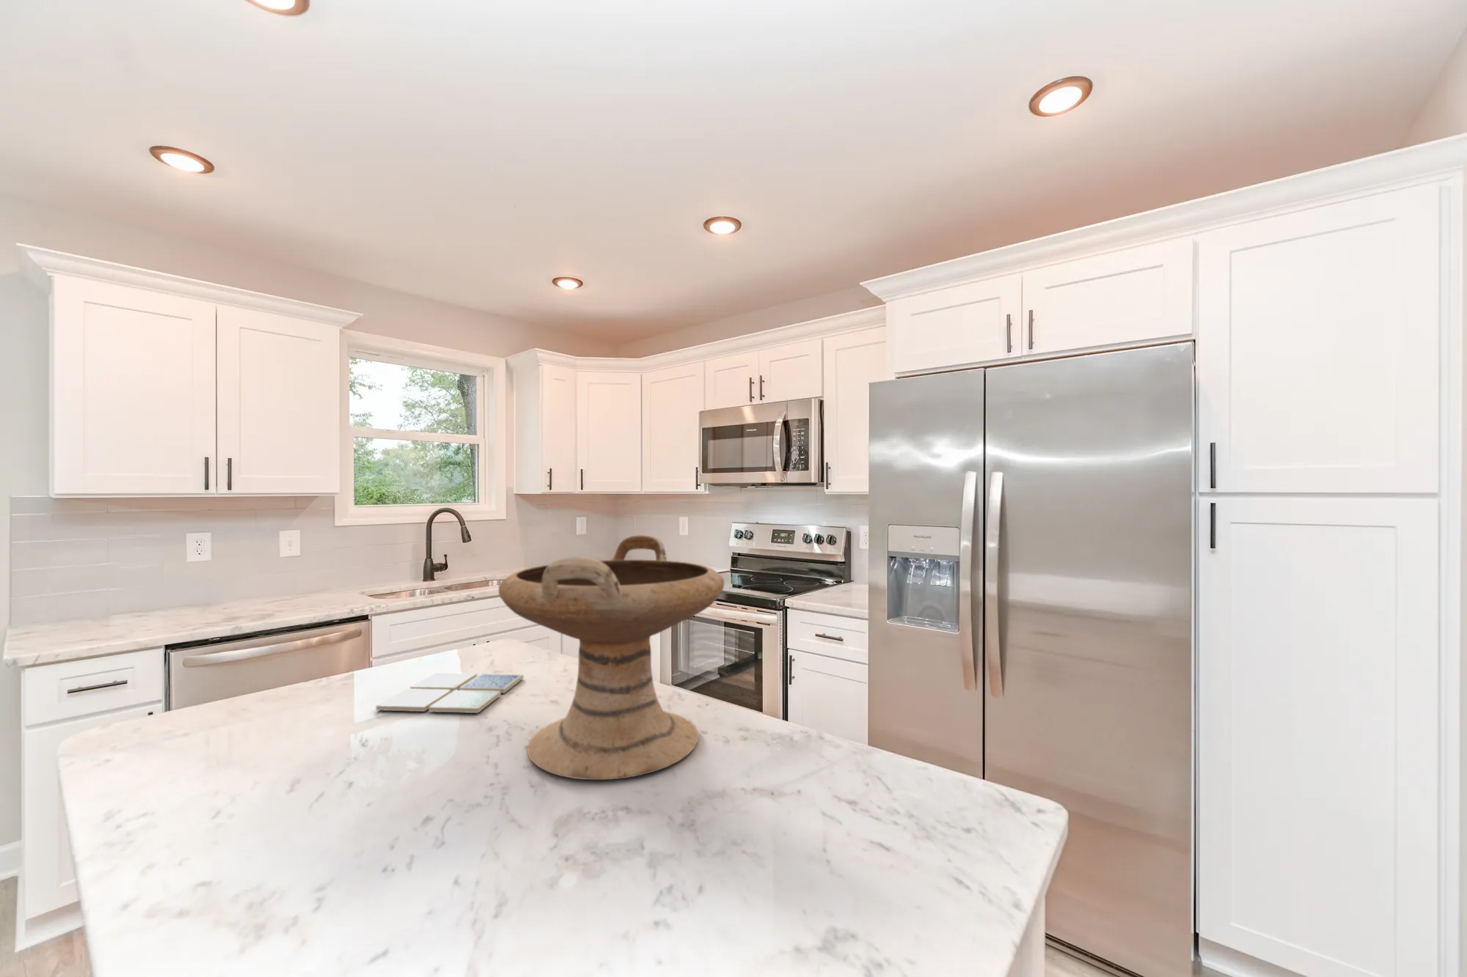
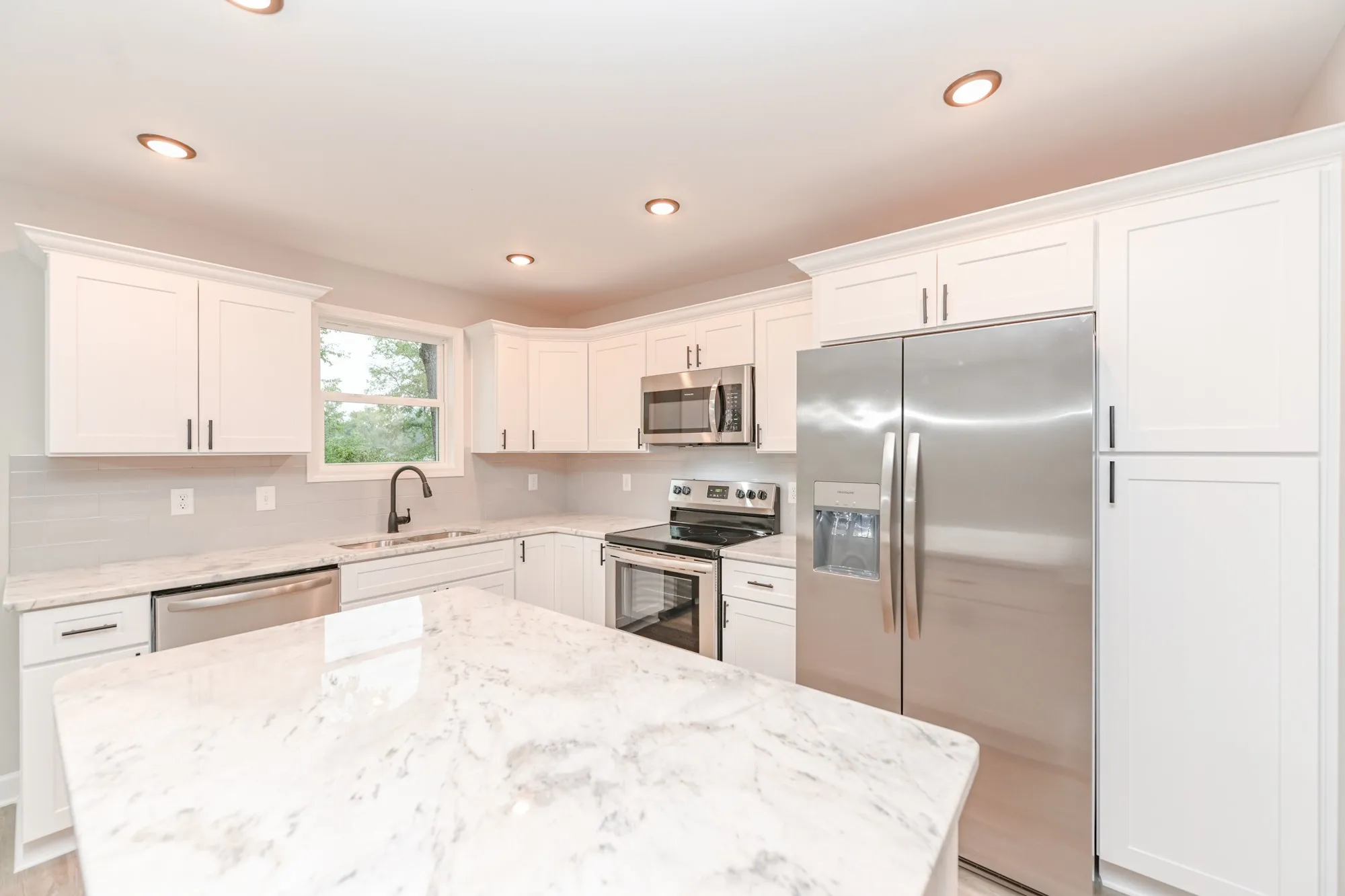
- decorative bowl (615, 642)
- drink coaster (455, 690)
